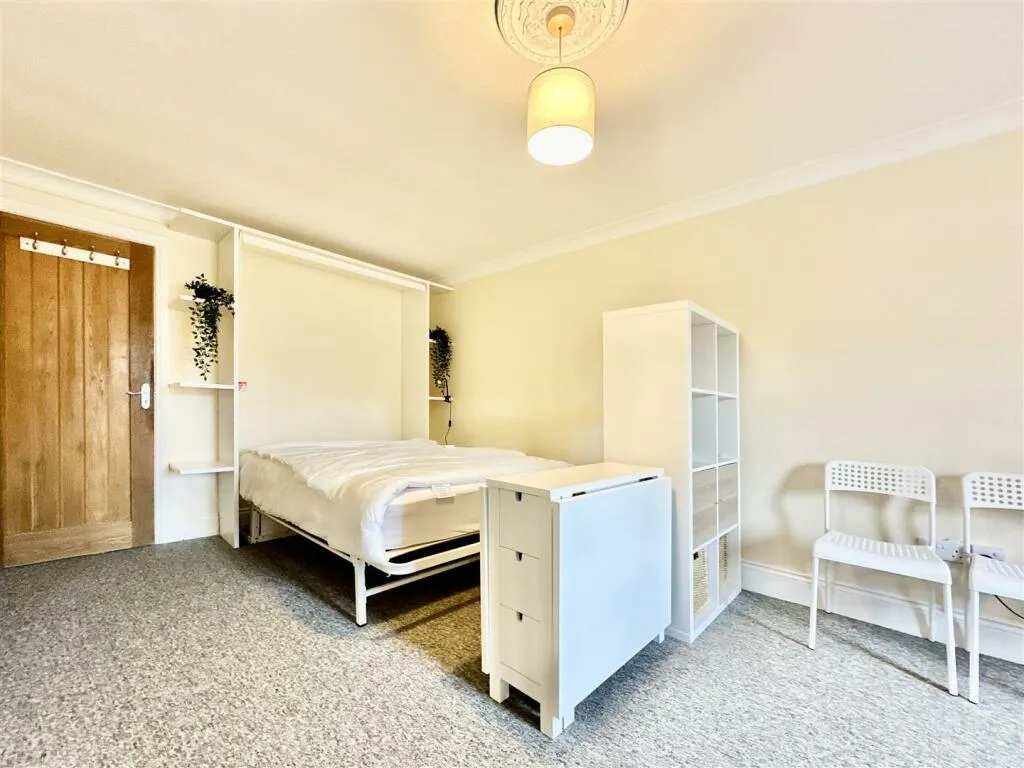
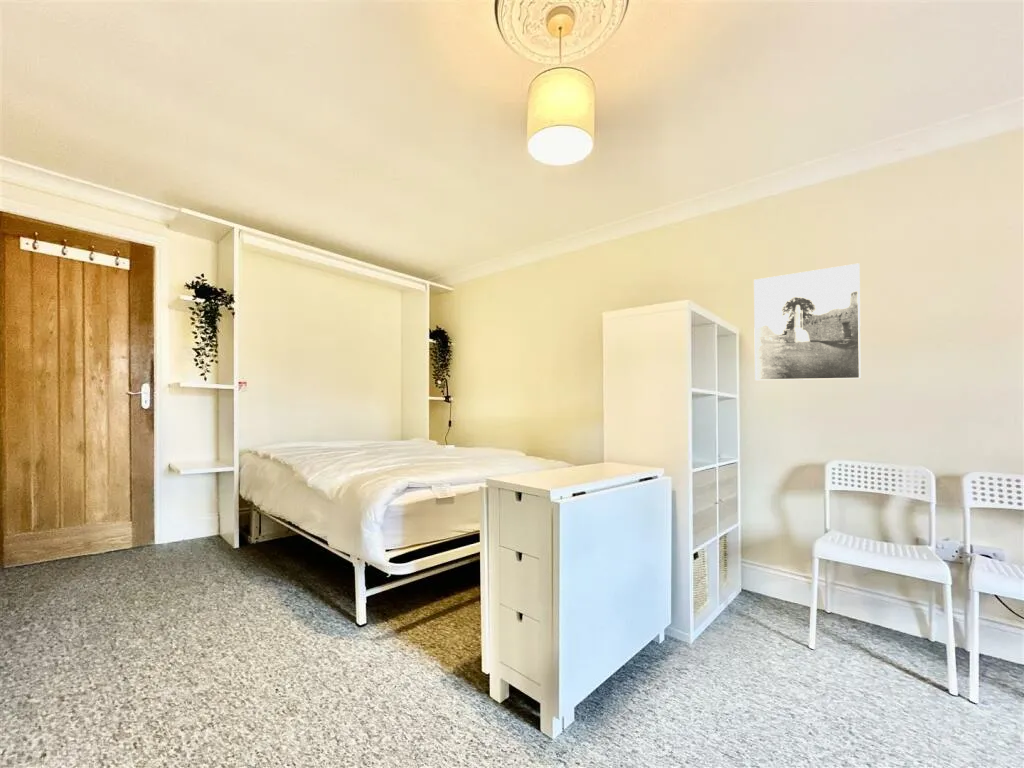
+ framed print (804, 326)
